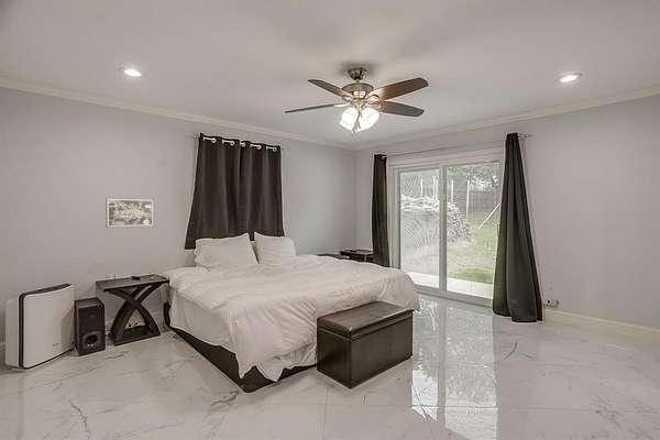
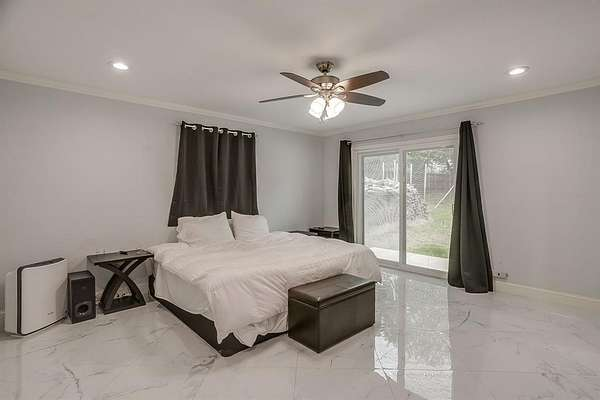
- wall art (131, 212)
